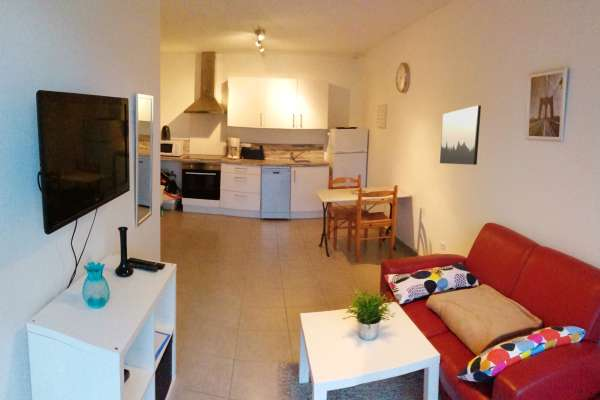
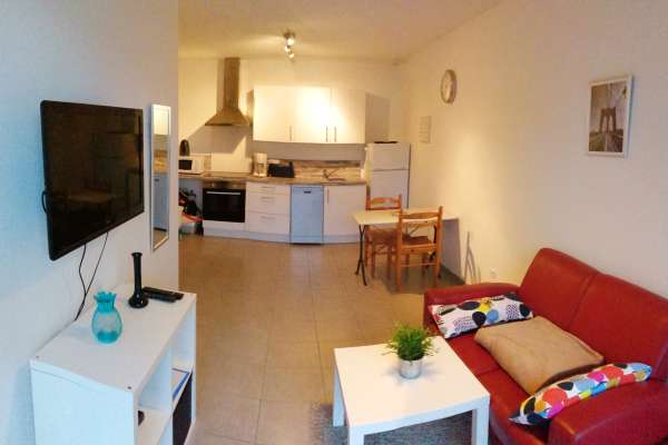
- wall art (458, 137)
